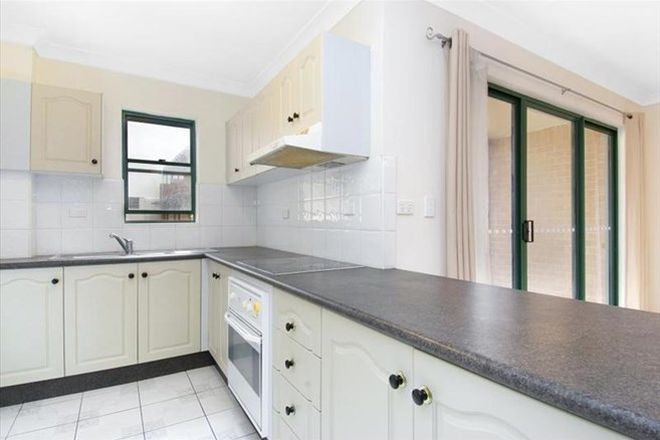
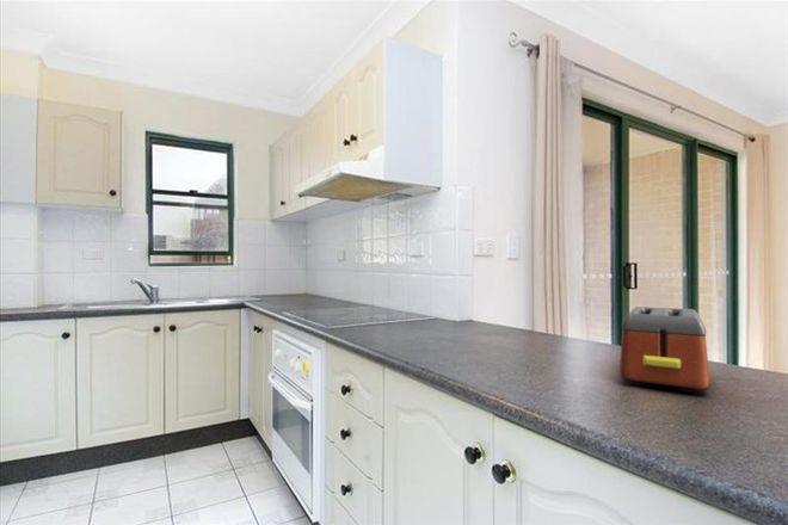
+ toaster (663, 345)
